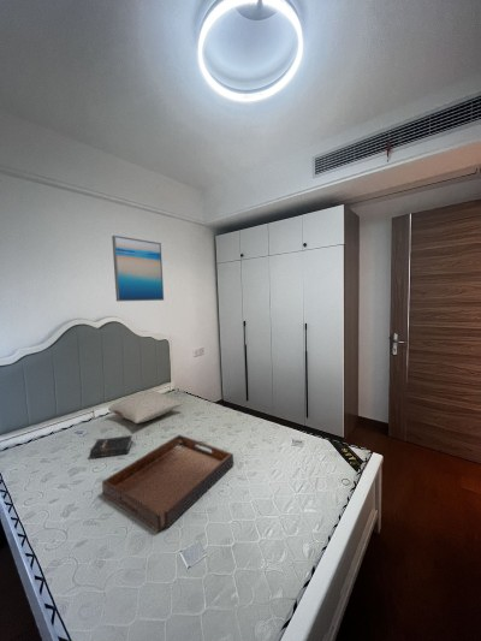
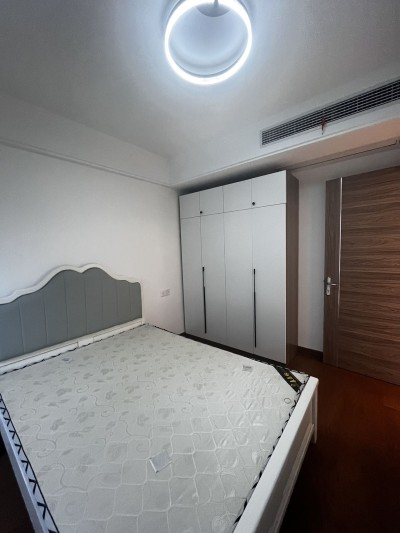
- hardback book (112, 446)
- pillow (147, 405)
- wall art (139, 269)
- serving tray (172, 473)
